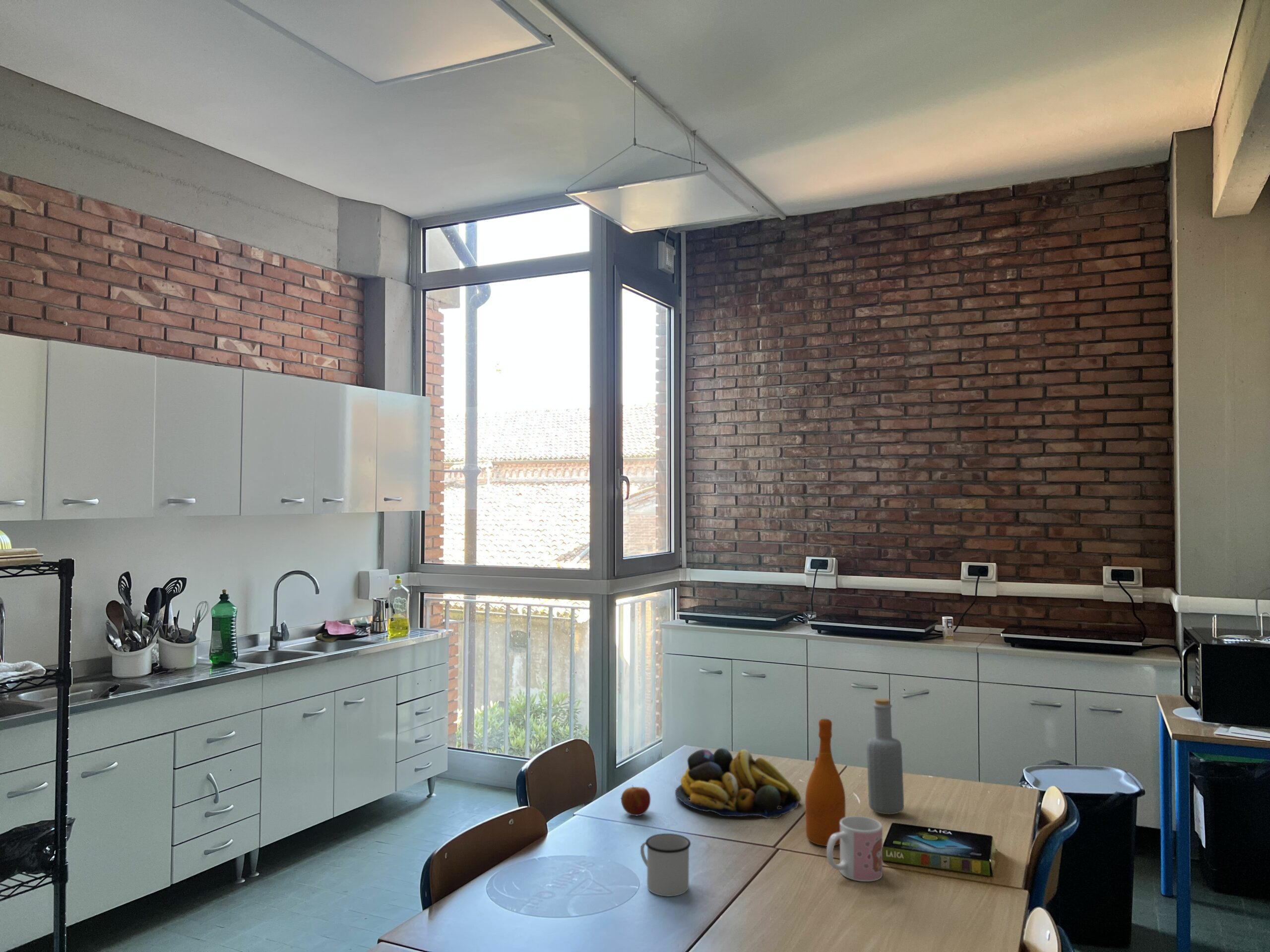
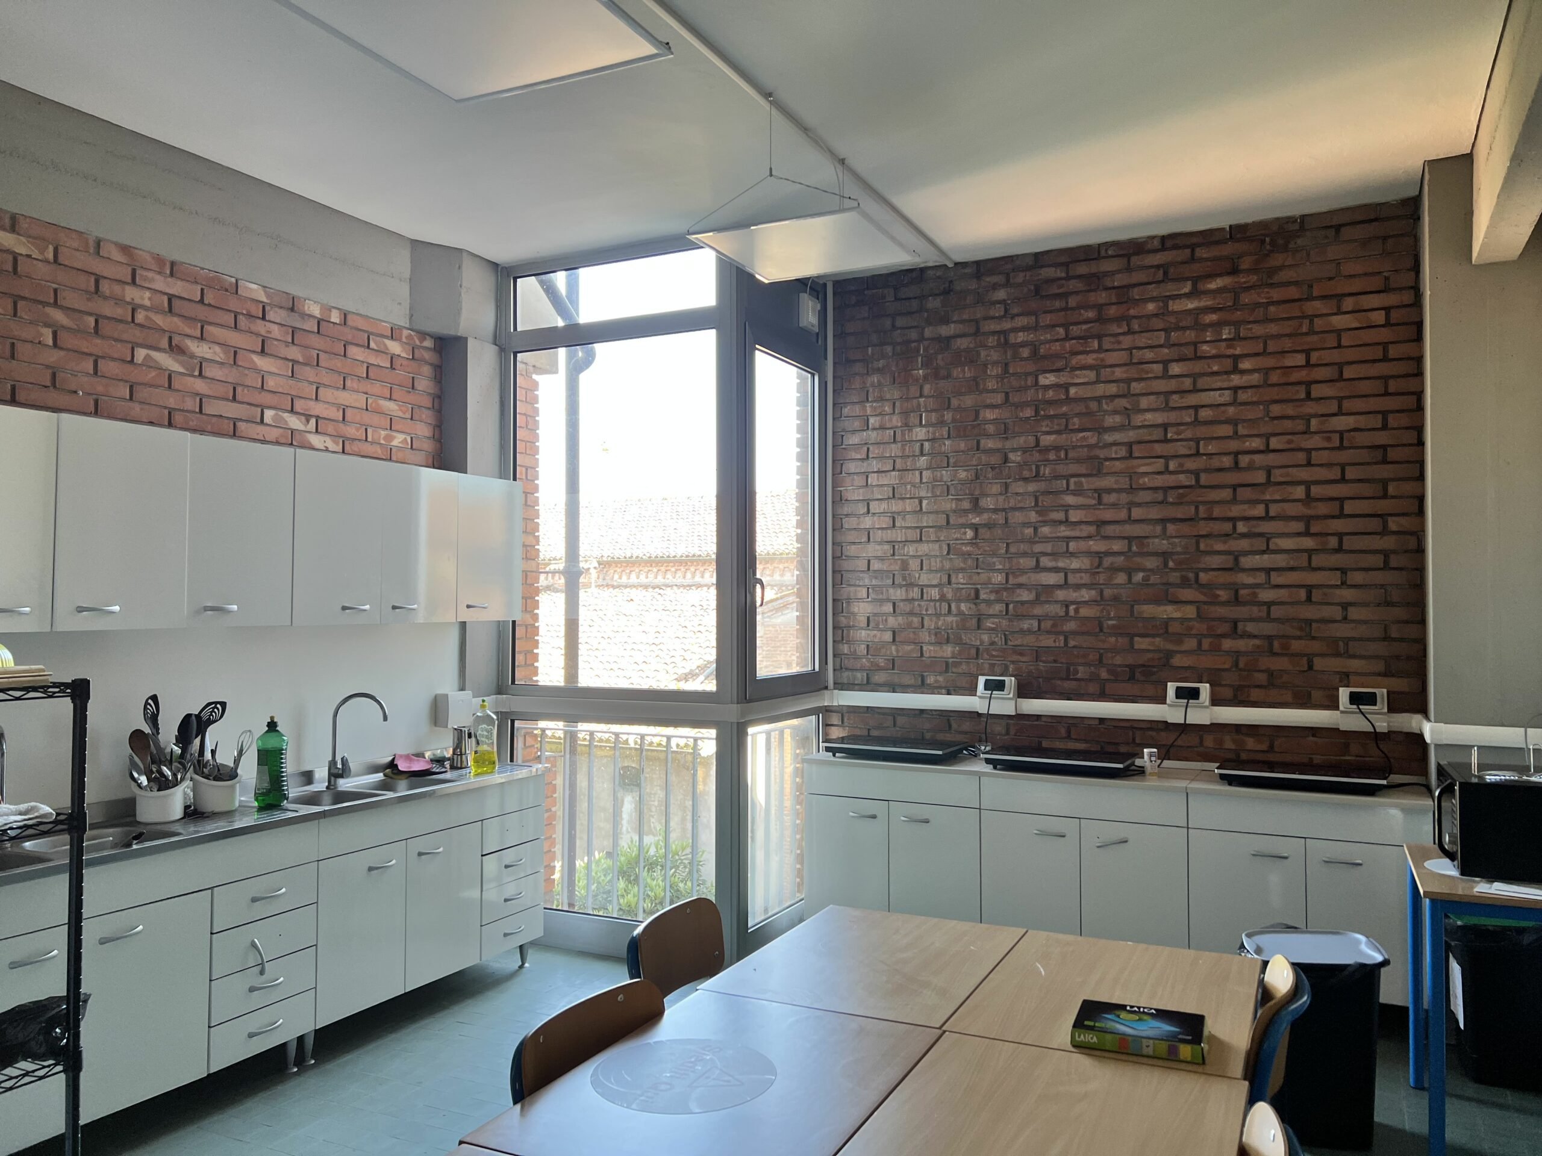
- apple (635, 799)
- mug (855, 849)
- bottle (885, 756)
- mug (662, 862)
- wine bottle (825, 779)
- fruit bowl (736, 775)
